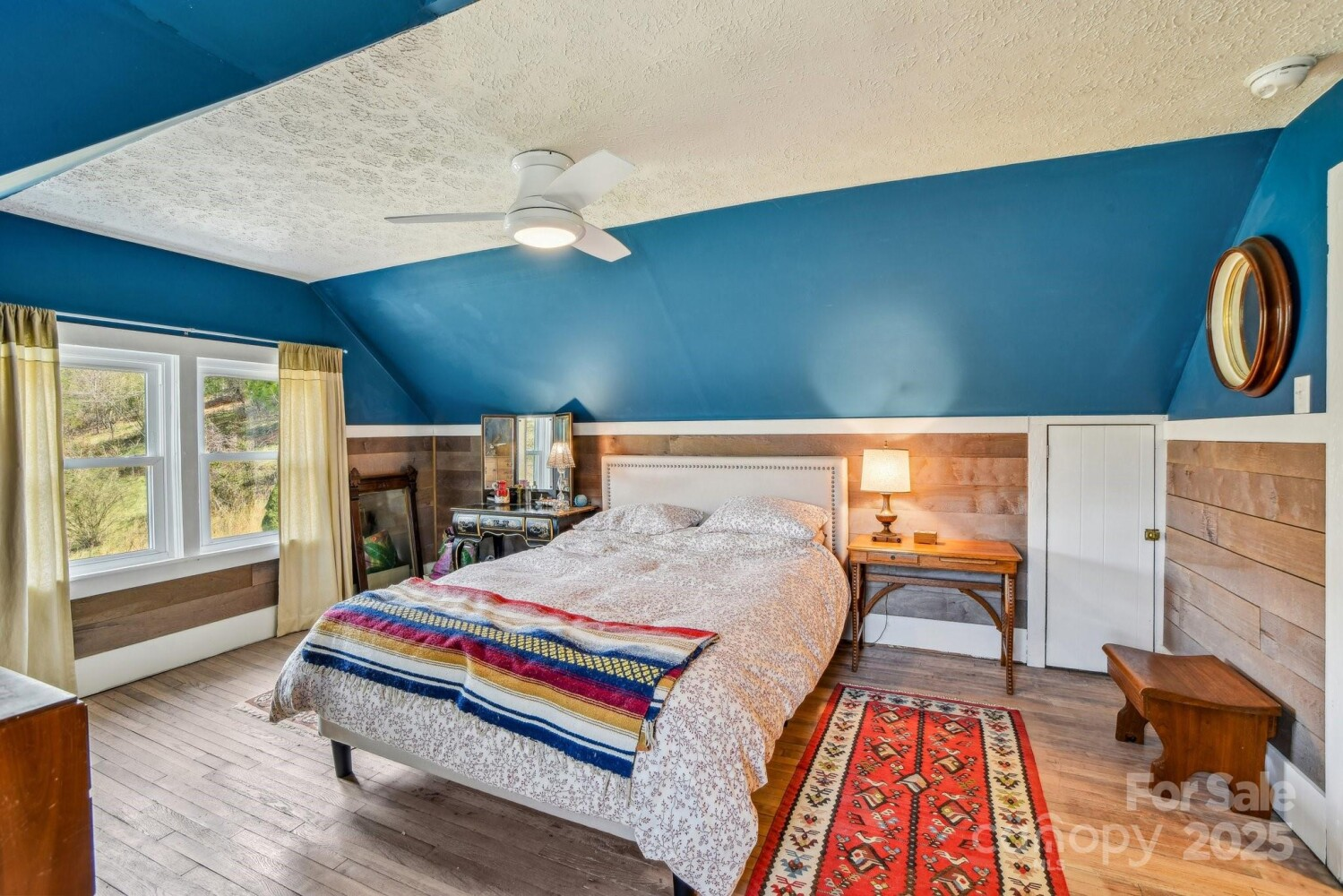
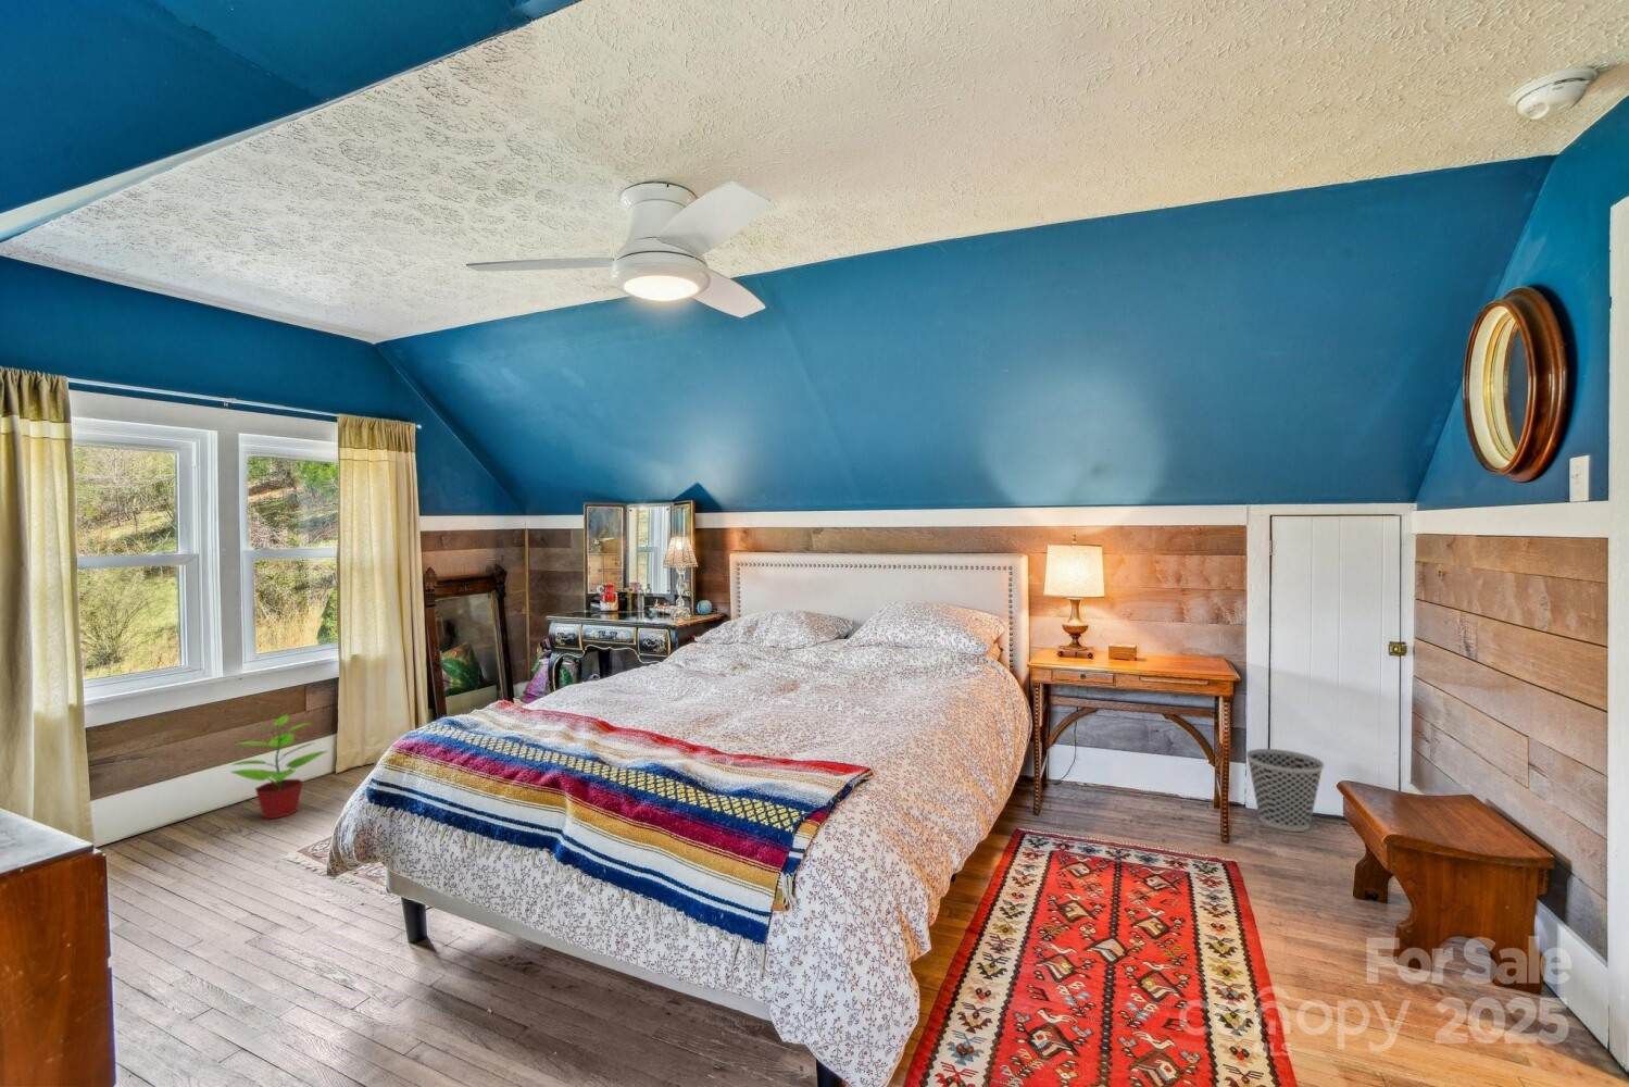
+ potted plant (280, 758)
+ wastebasket (1283, 790)
